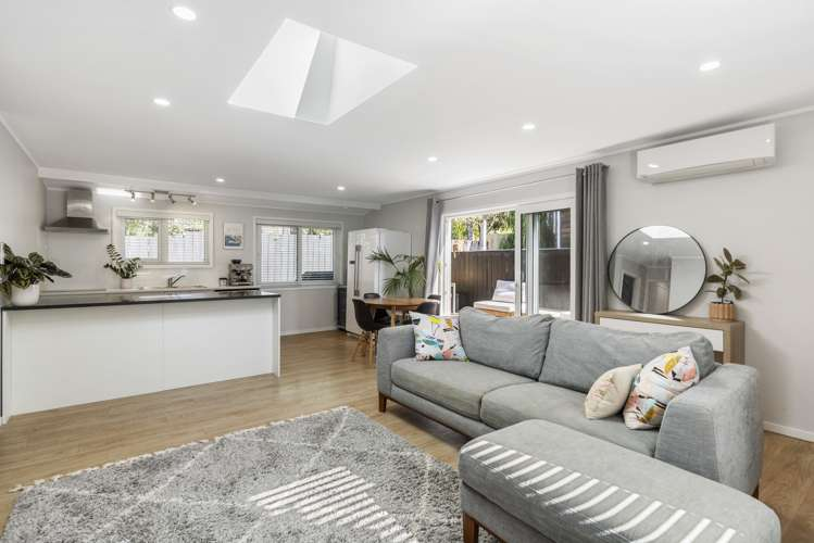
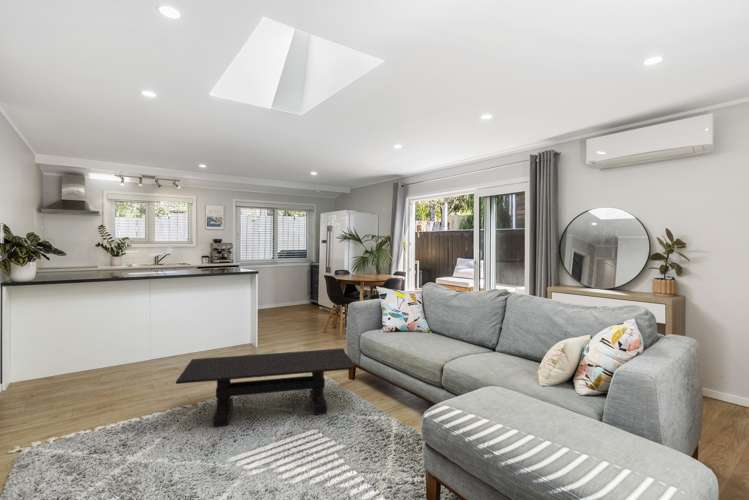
+ coffee table (271, 386)
